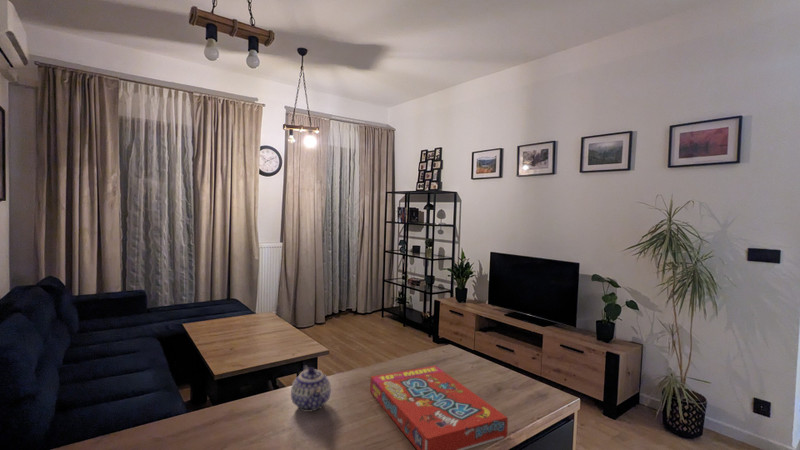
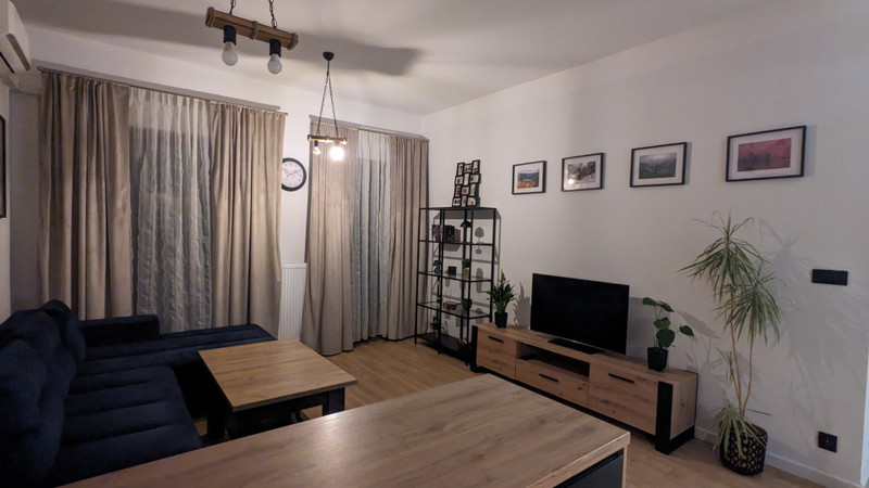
- teapot (311, 386)
- snack box (431, 403)
